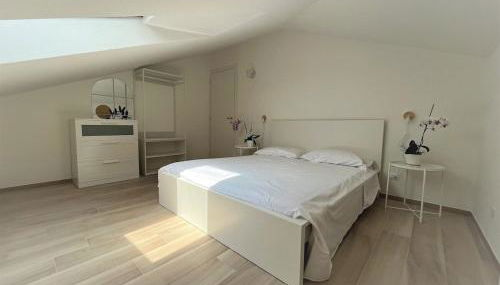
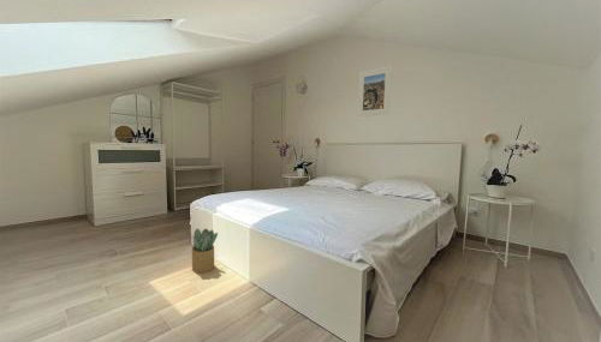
+ potted plant (202, 248)
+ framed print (374, 92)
